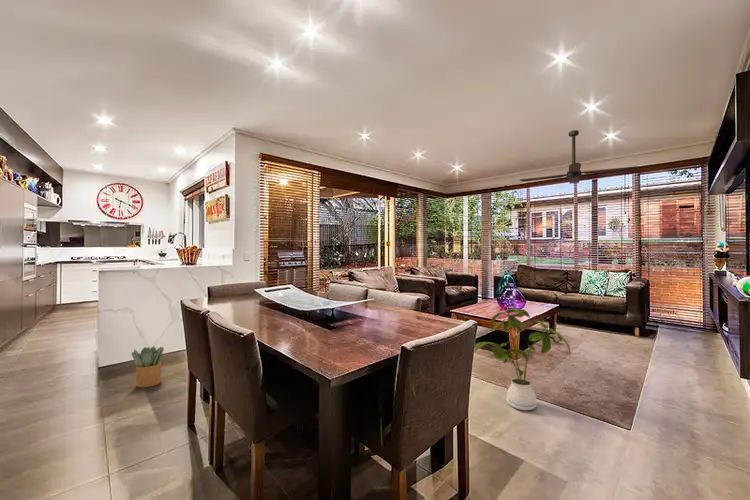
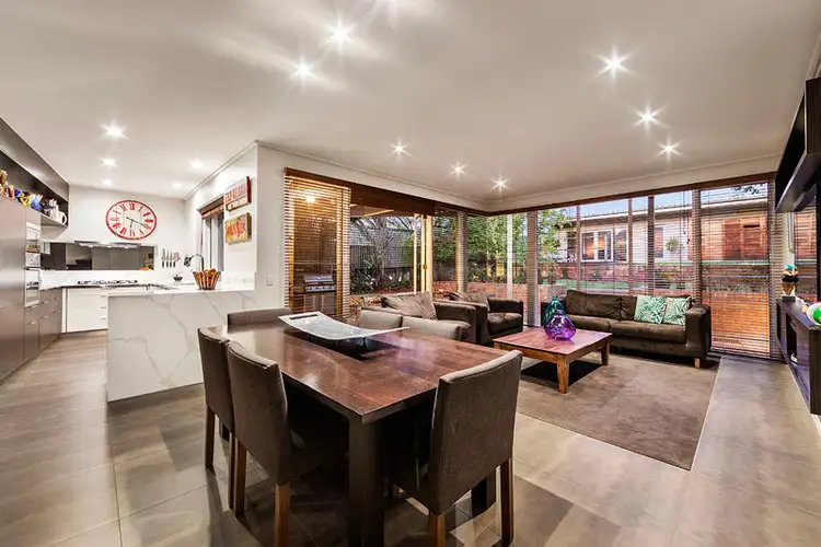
- ceiling fan (573, 154)
- house plant (511, 353)
- potted plant (147, 365)
